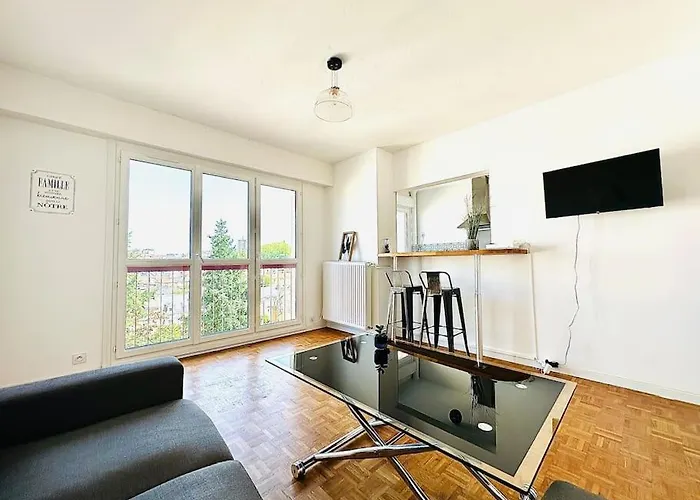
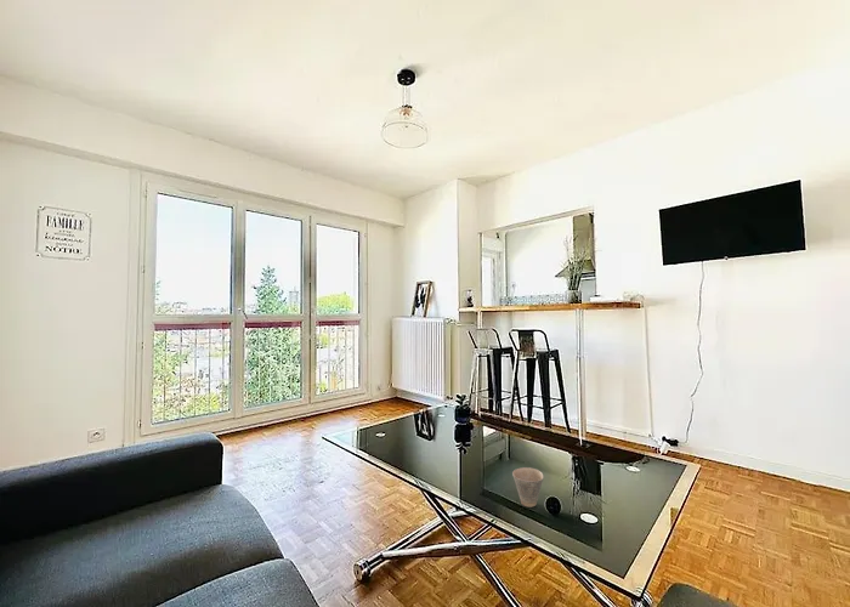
+ cup (528, 488)
